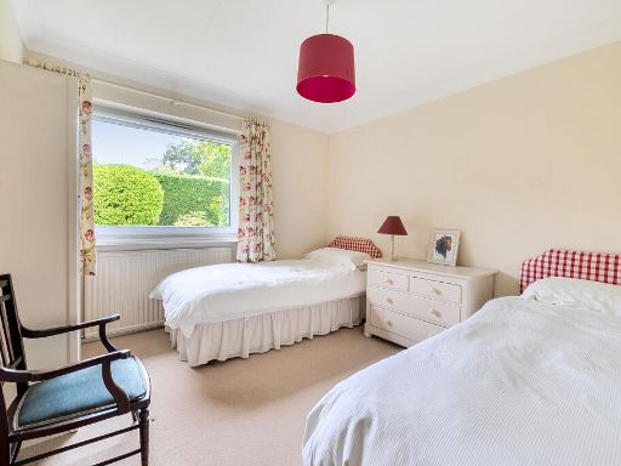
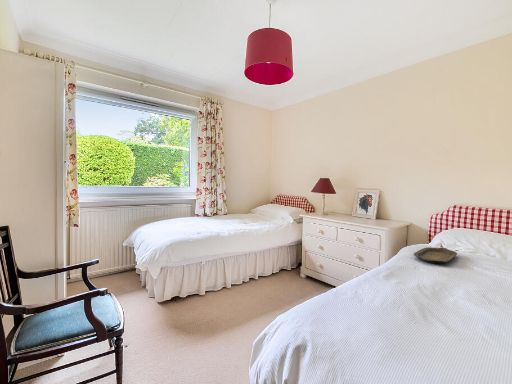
+ serving tray (435, 255)
